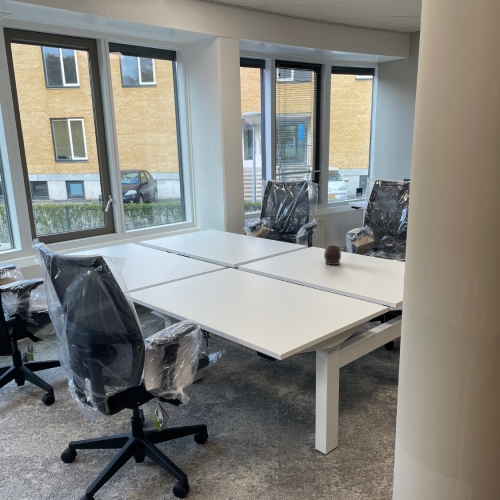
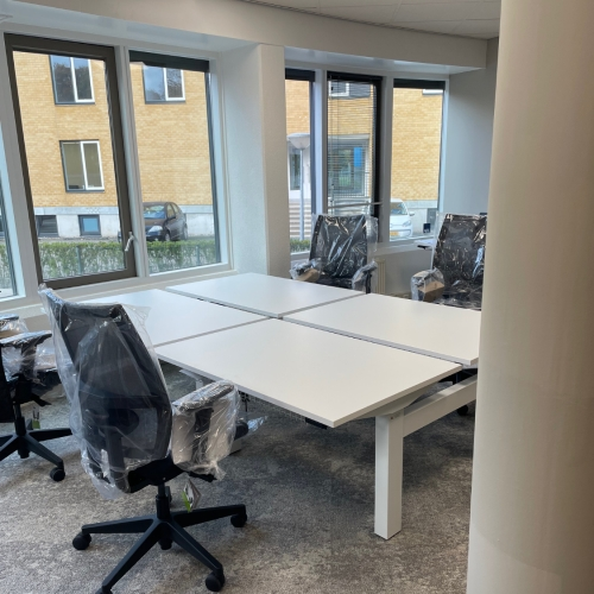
- cup (332, 255)
